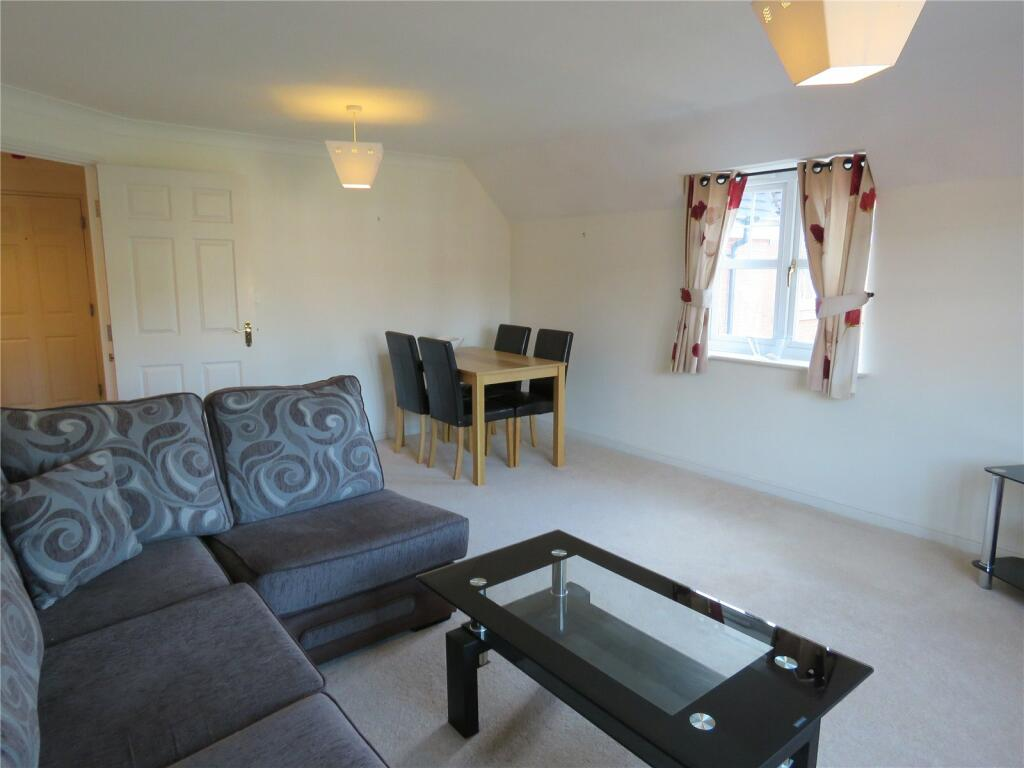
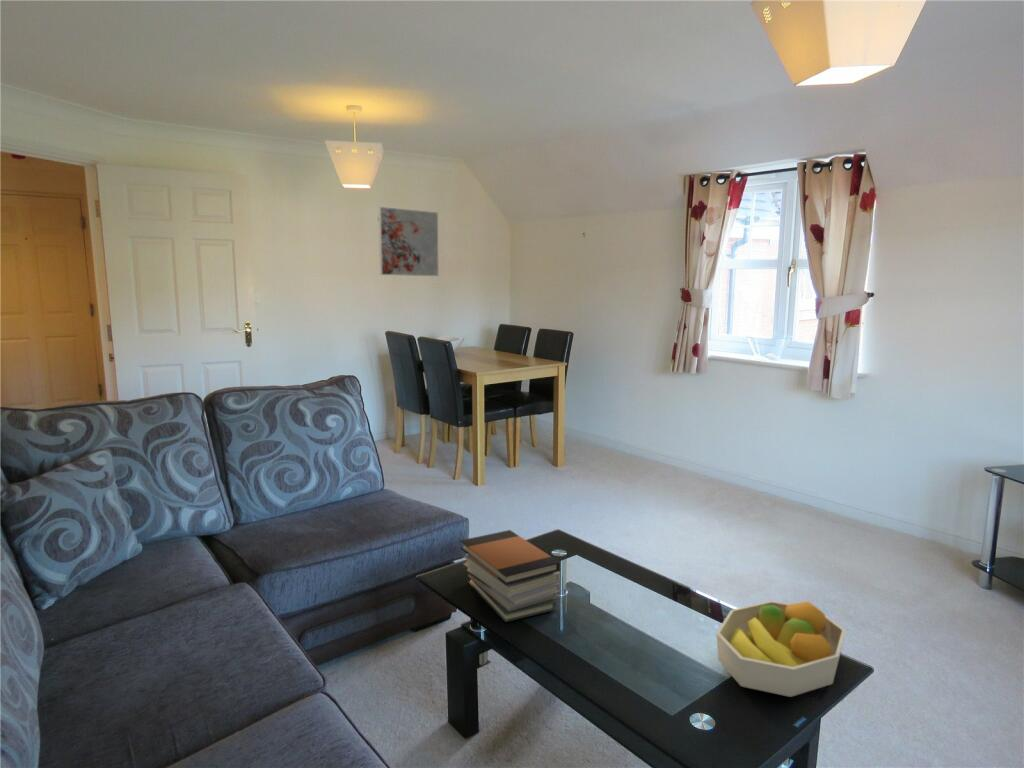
+ fruit bowl (780, 641)
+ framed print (409, 242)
+ book stack (509, 573)
